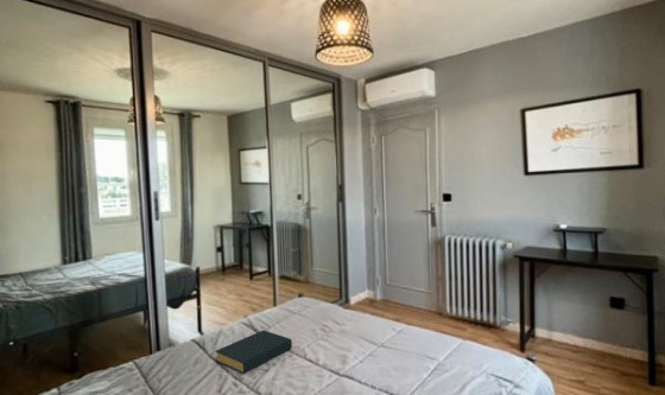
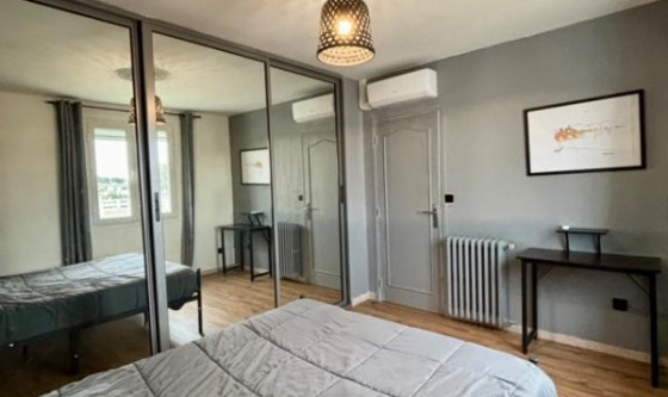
- hardback book (254, 349)
